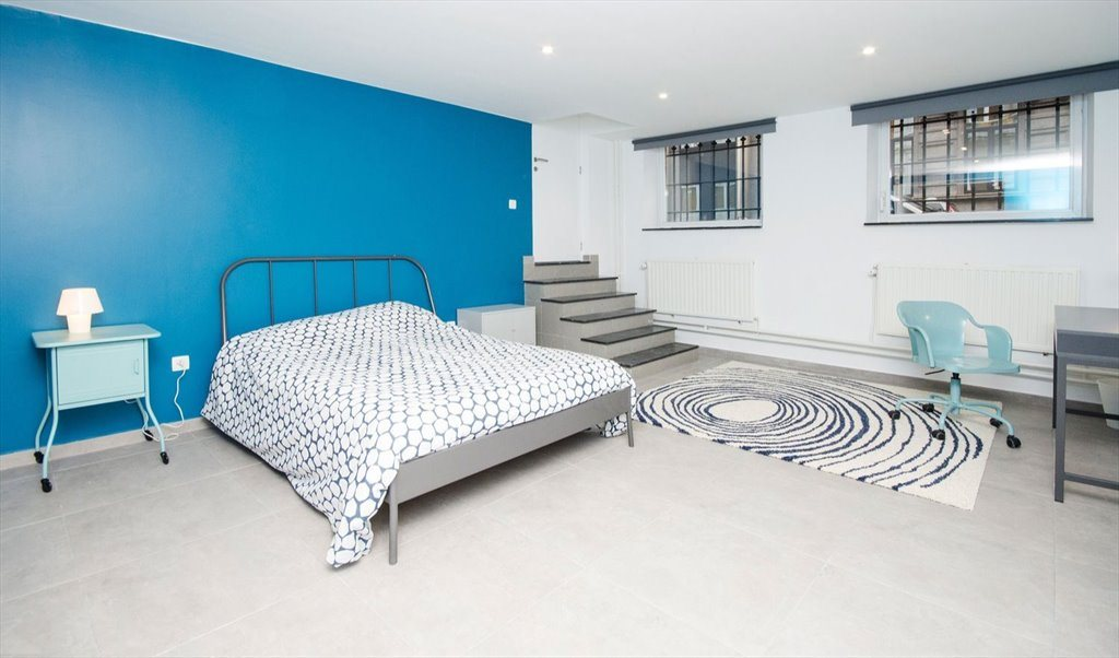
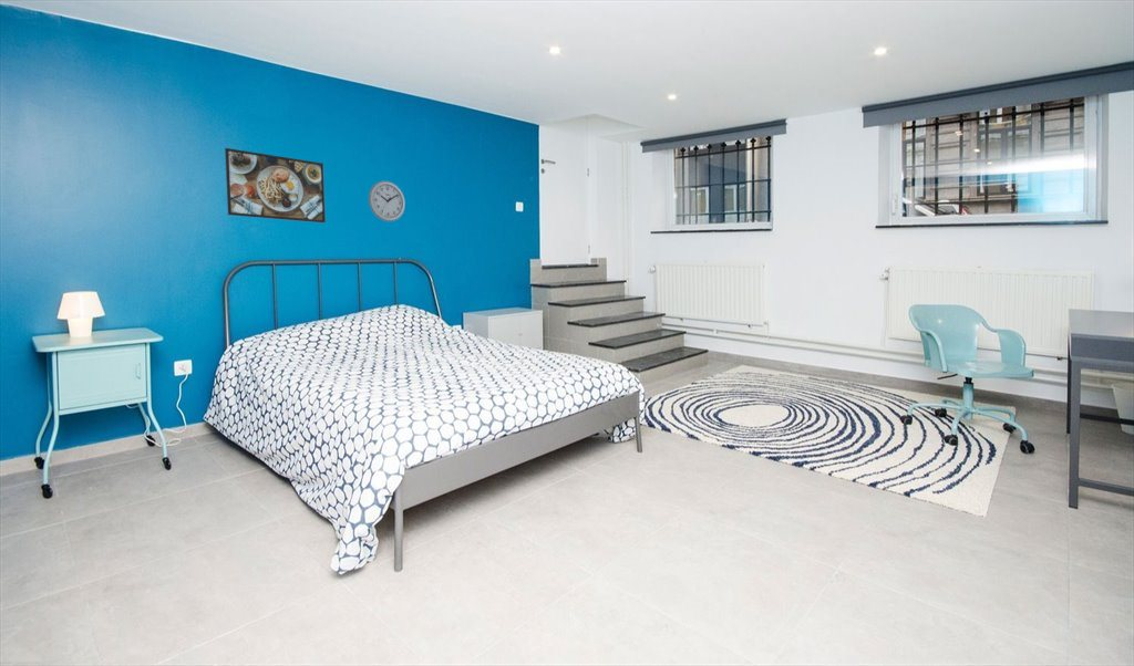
+ wall clock (388, 200)
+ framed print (278, 187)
